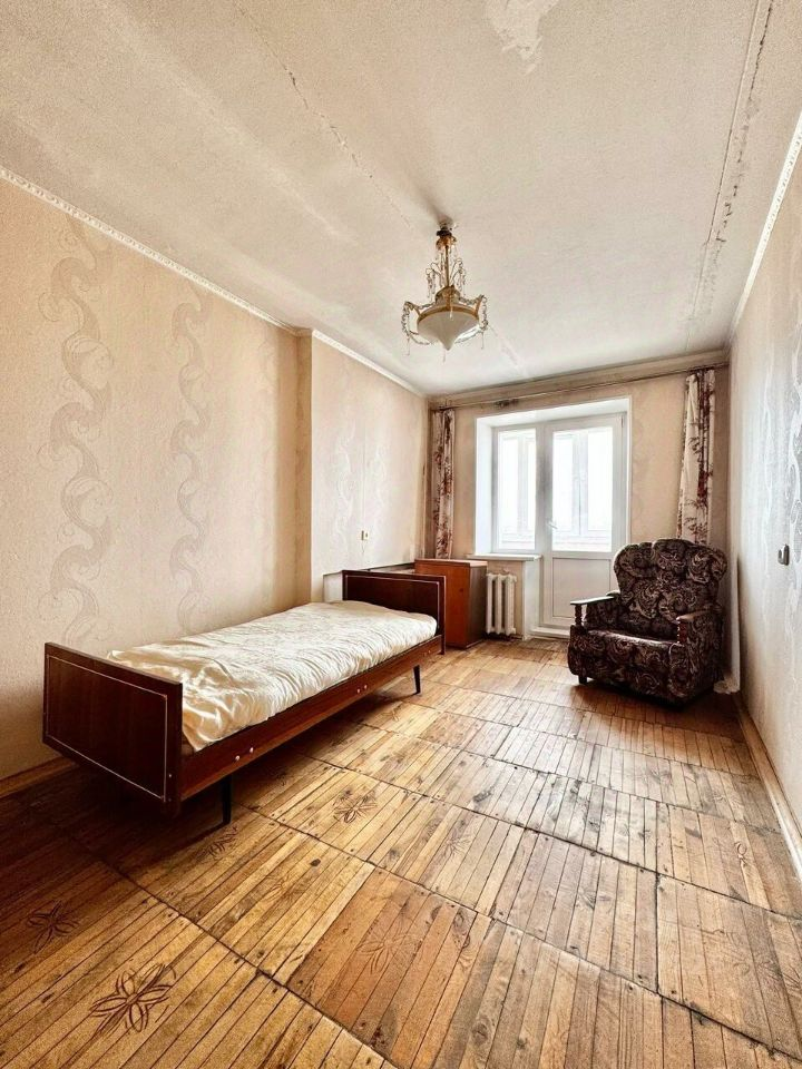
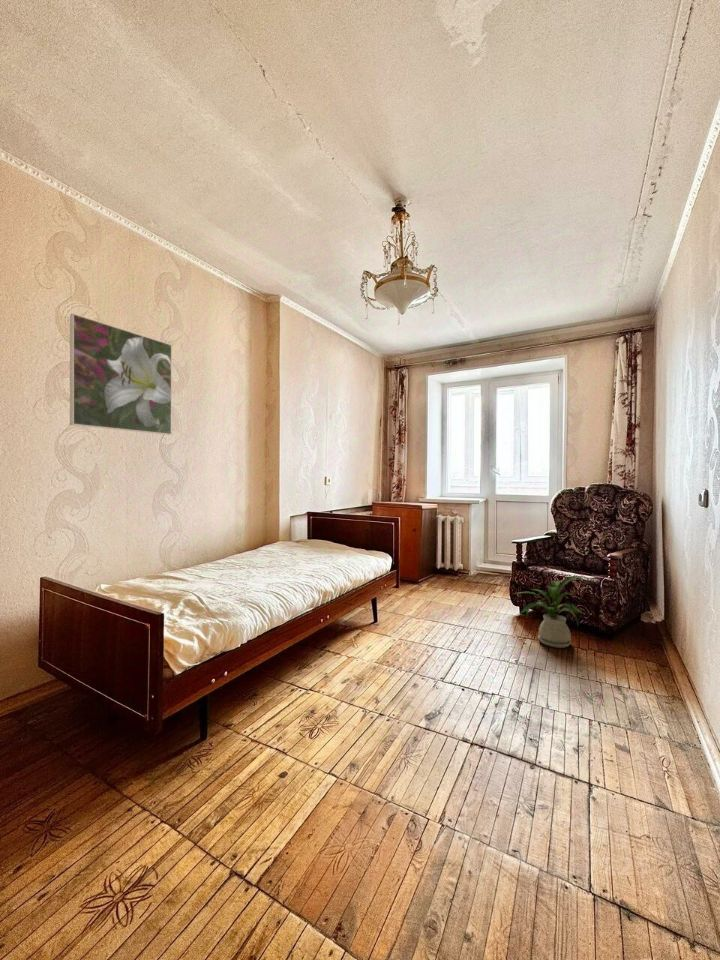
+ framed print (125, 380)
+ house plant (547, 607)
